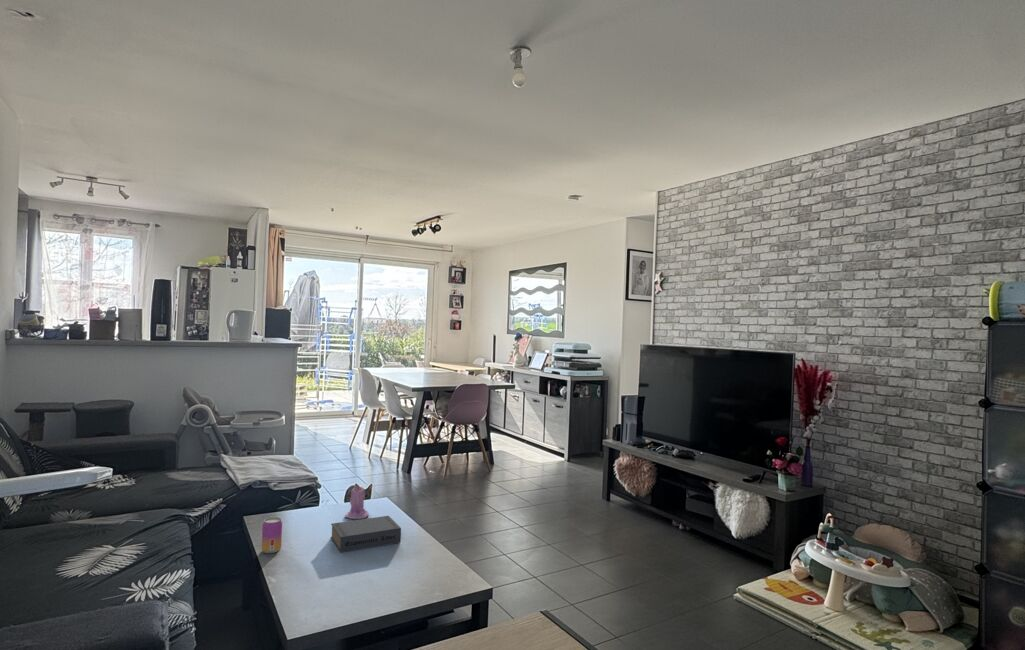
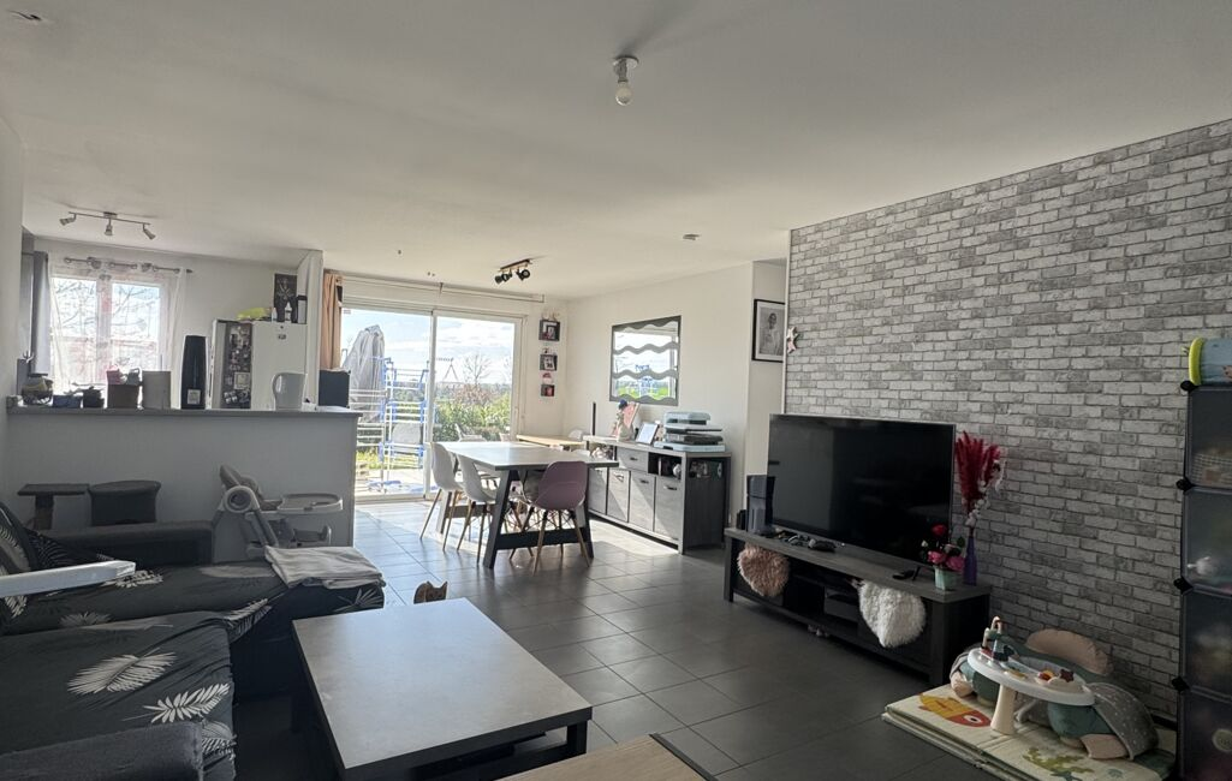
- book (365, 533)
- beverage can (272, 534)
- candle (358, 499)
